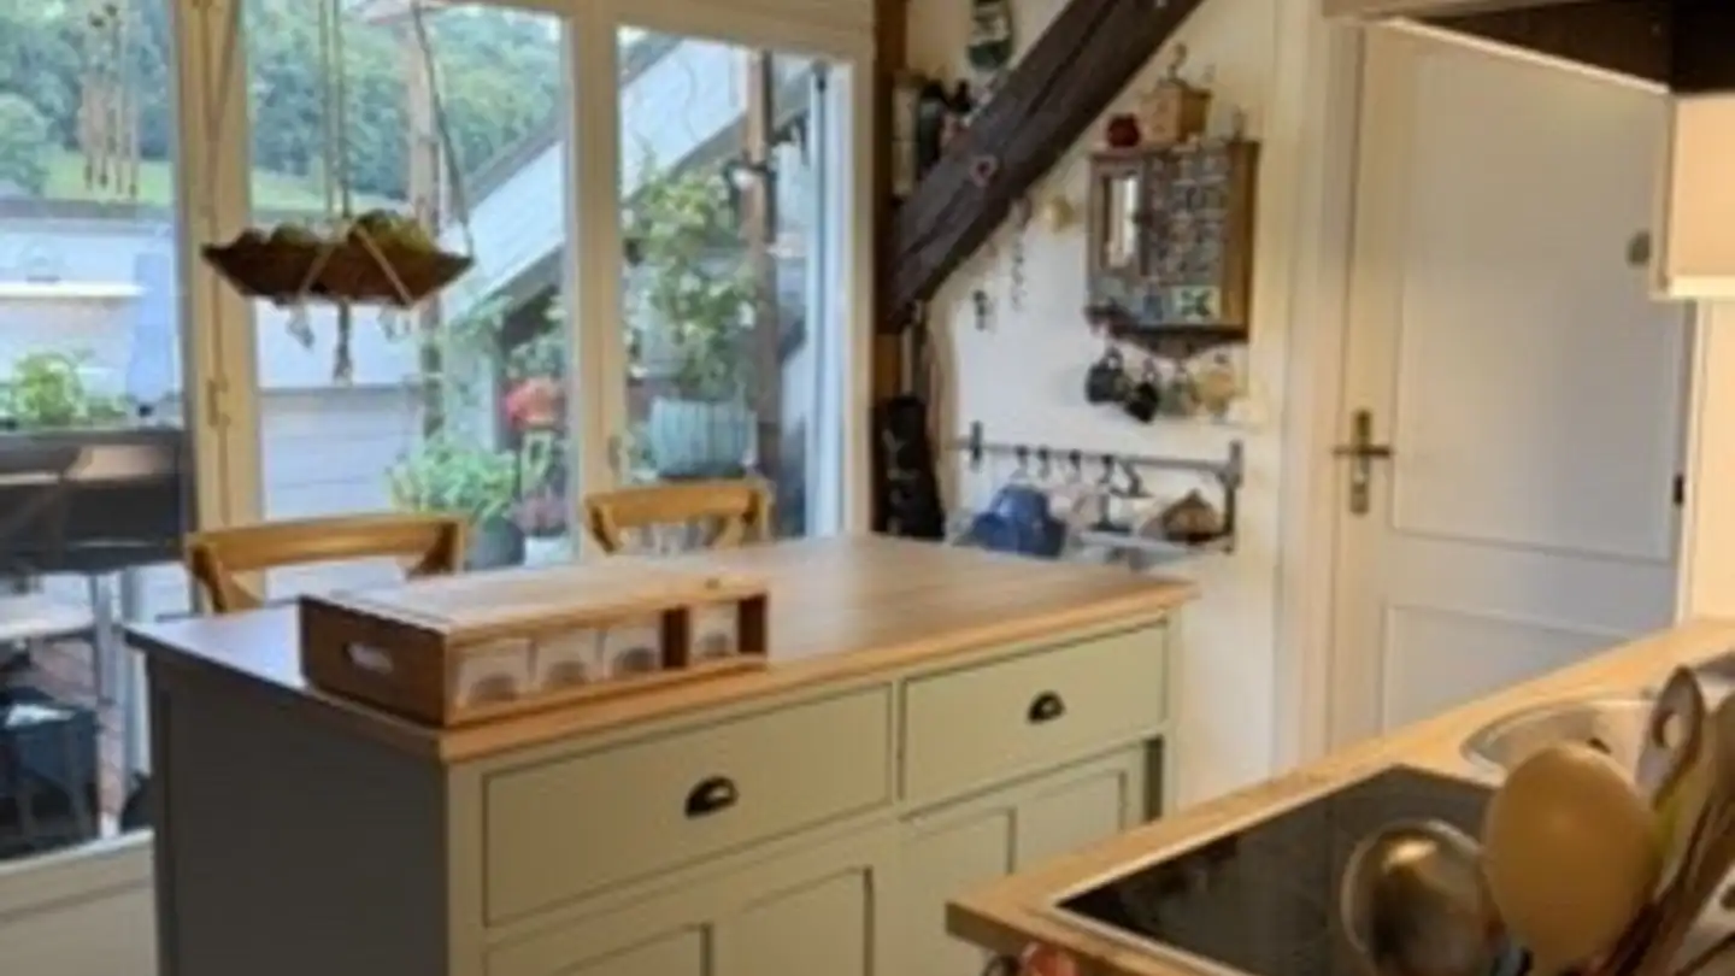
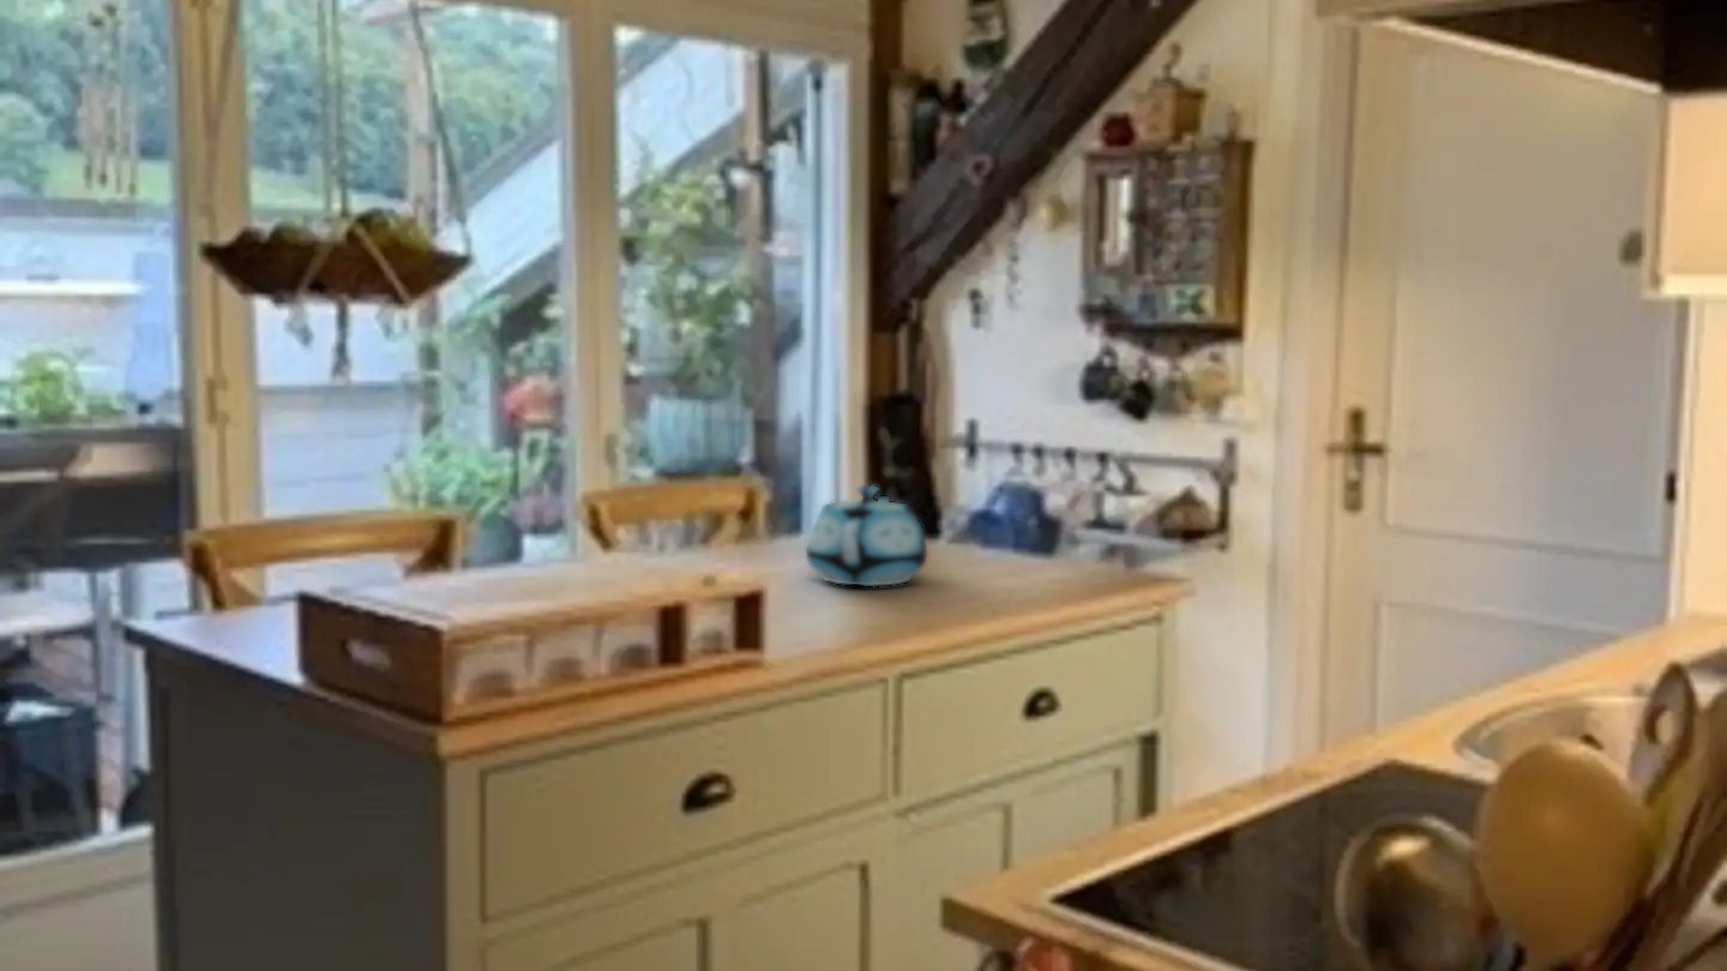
+ teapot (867, 532)
